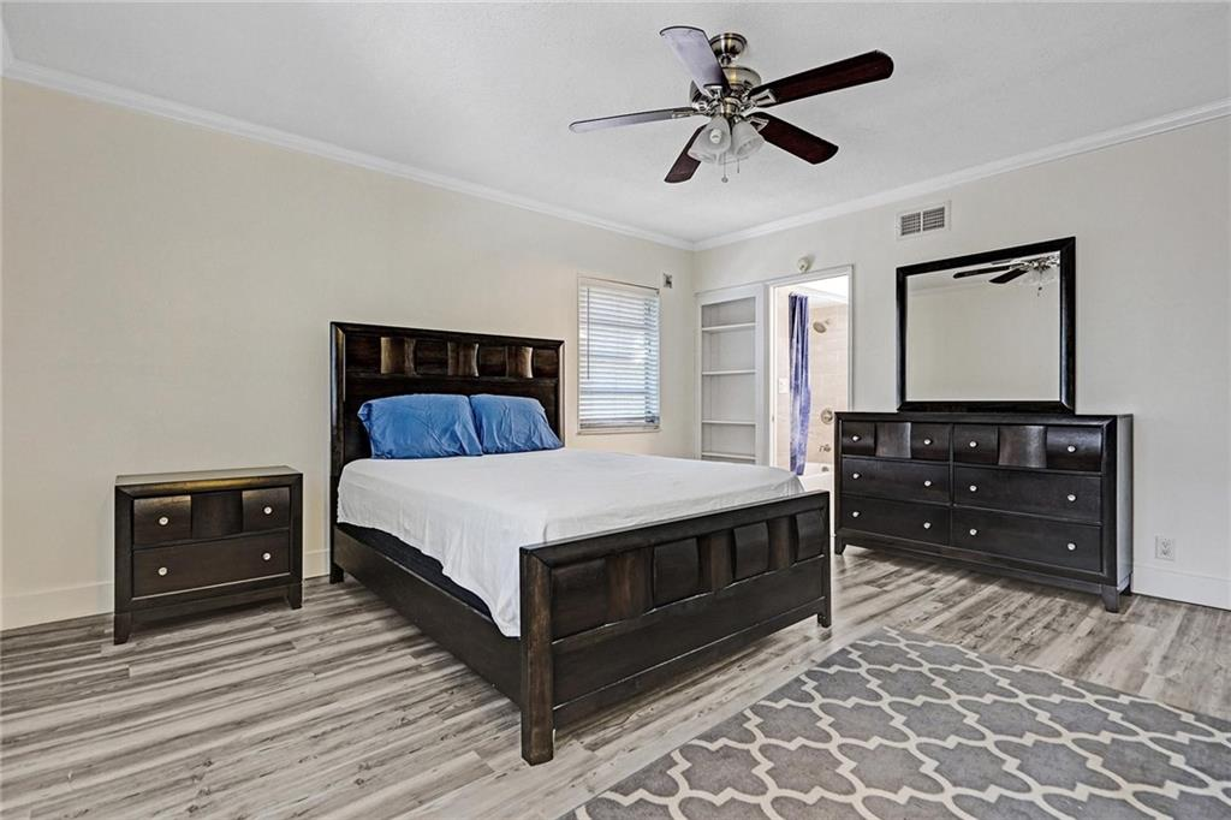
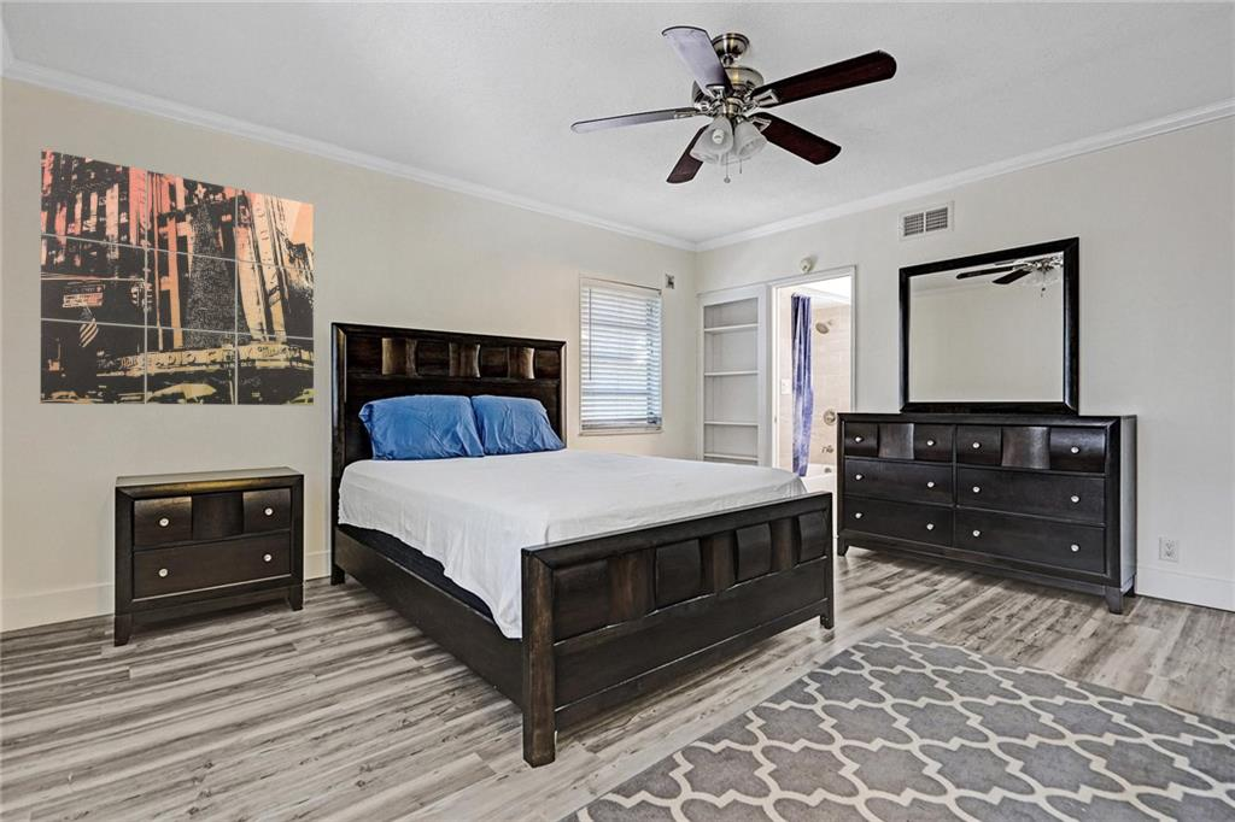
+ wall art (193, 292)
